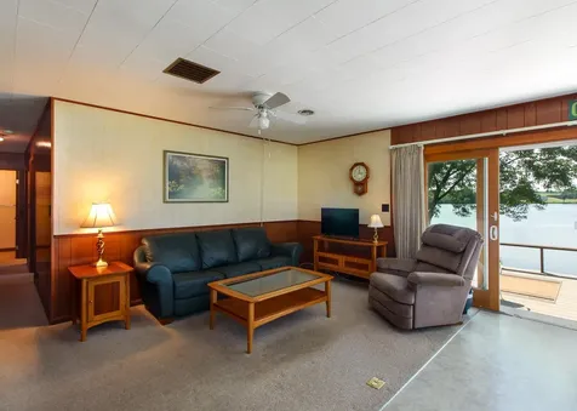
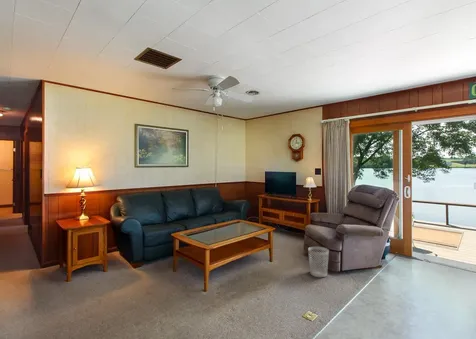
+ wastebasket (318, 261)
